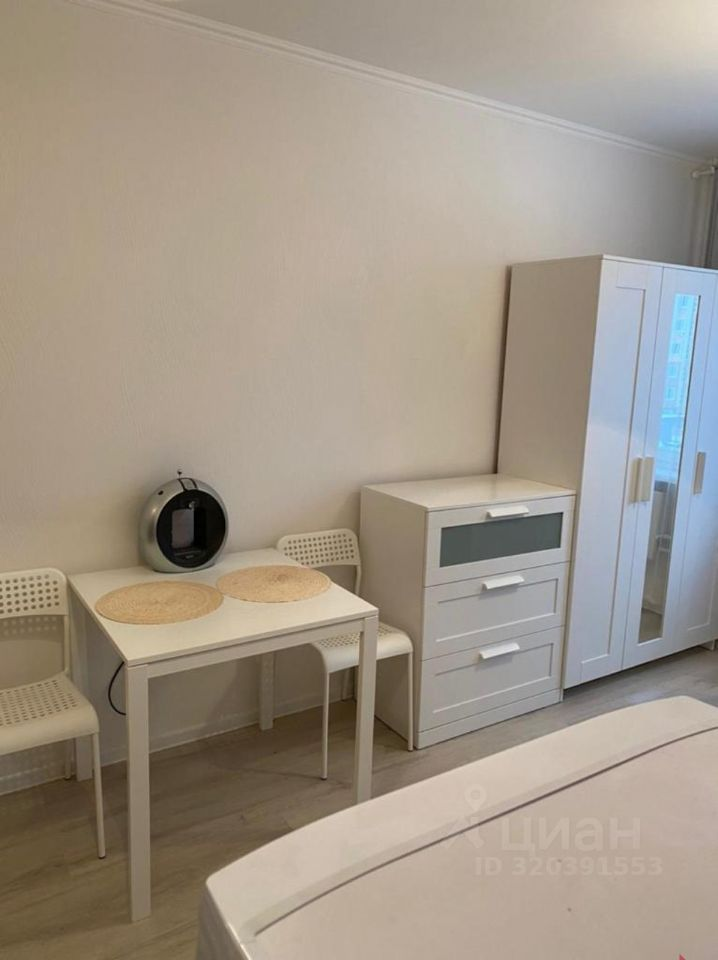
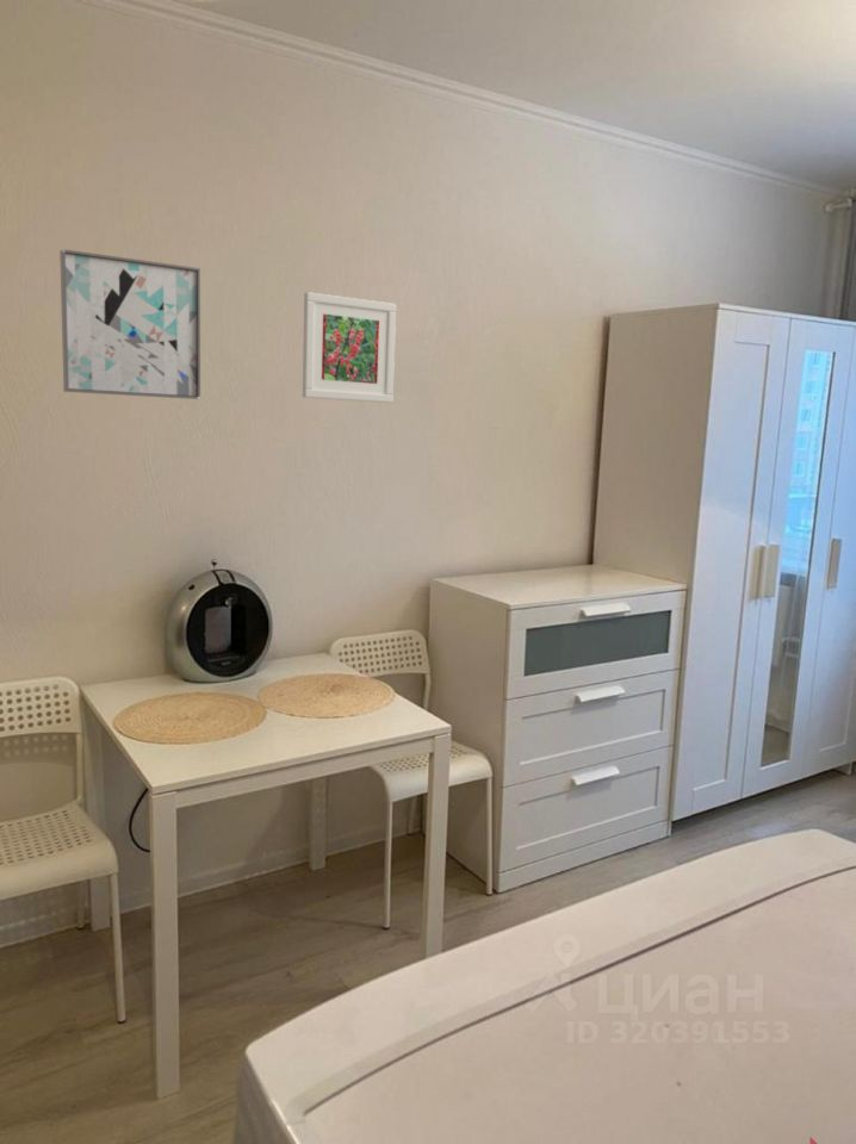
+ wall art (132, 328)
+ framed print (349, 349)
